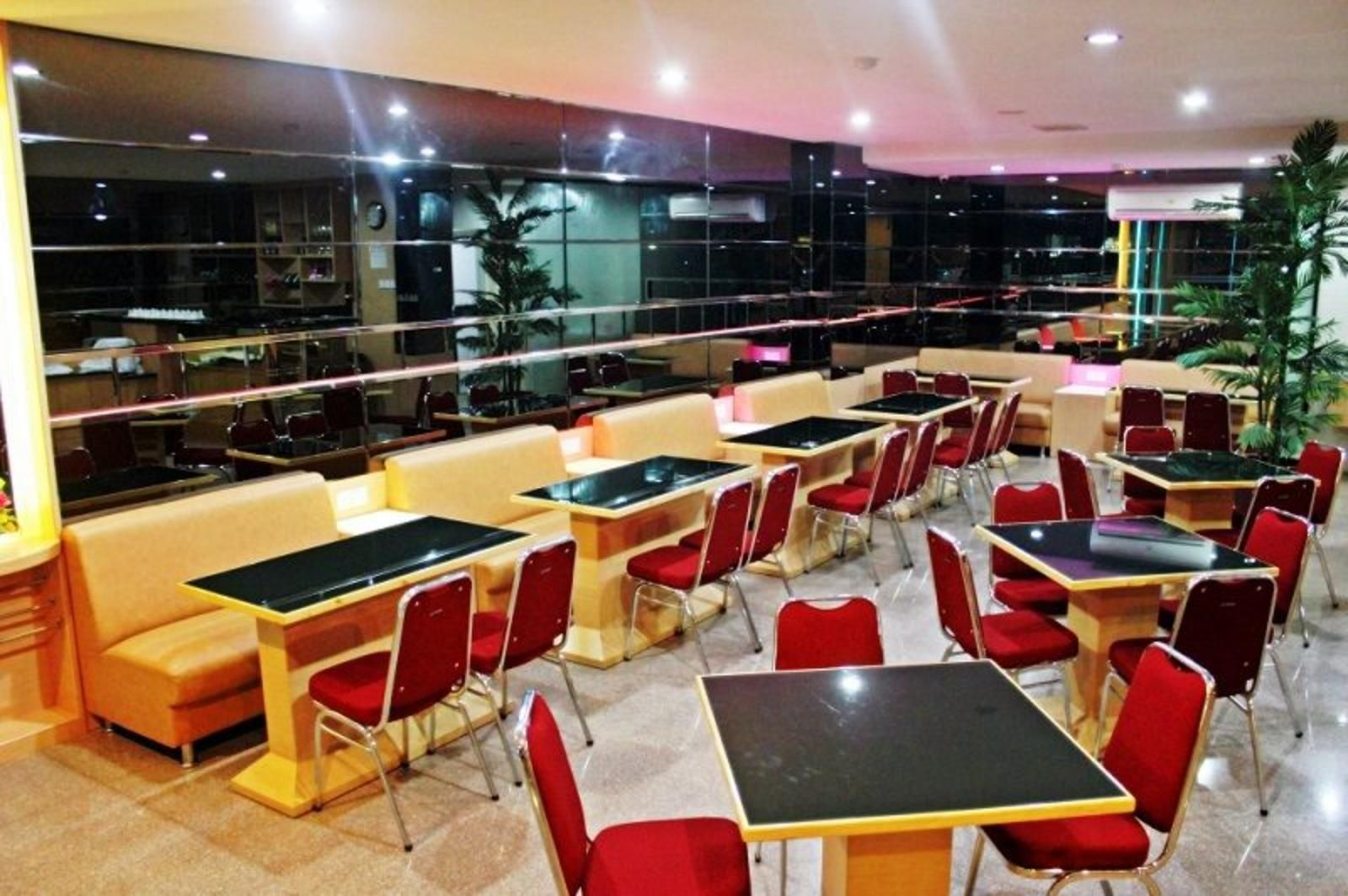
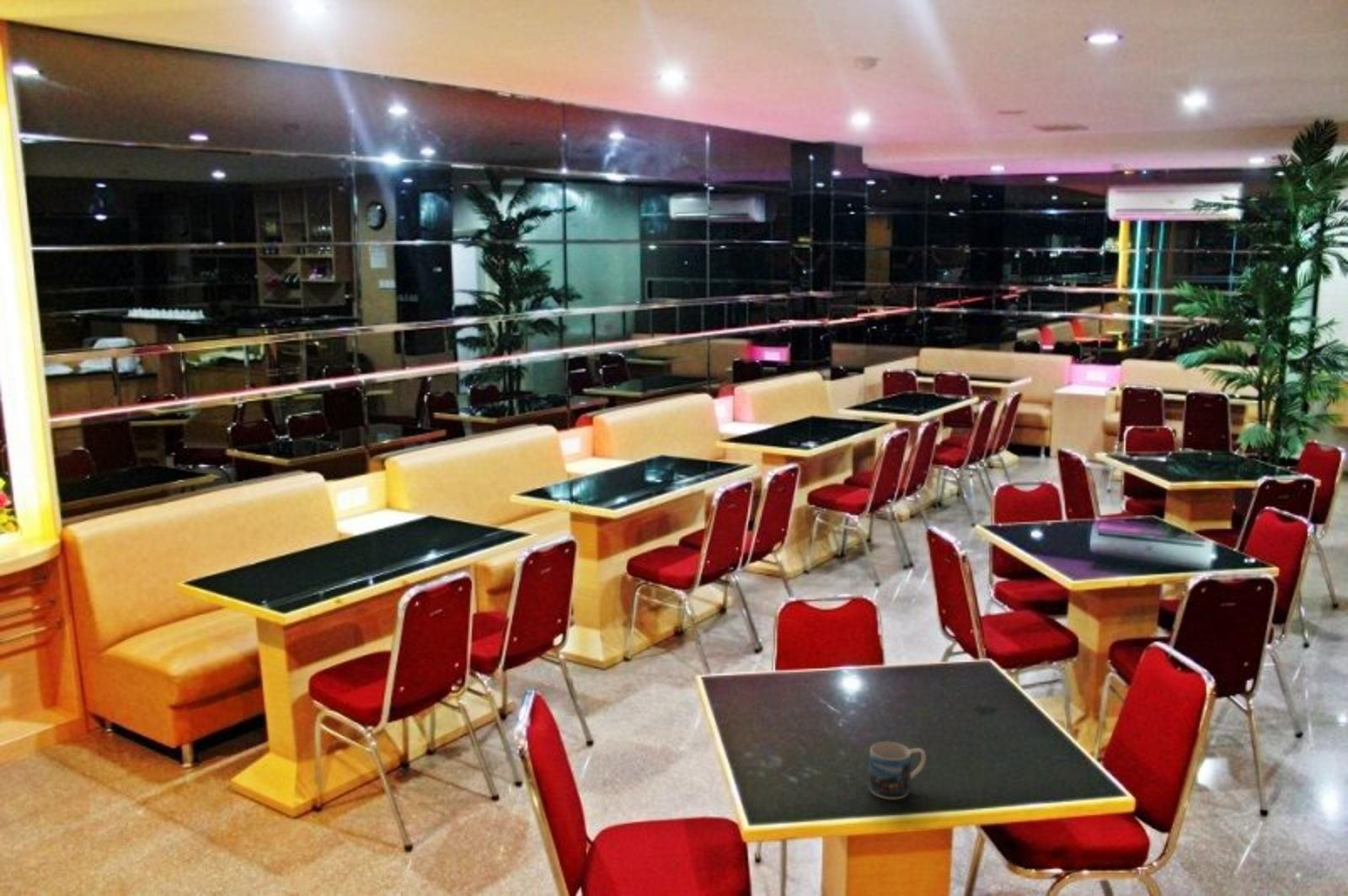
+ mug (898, 769)
